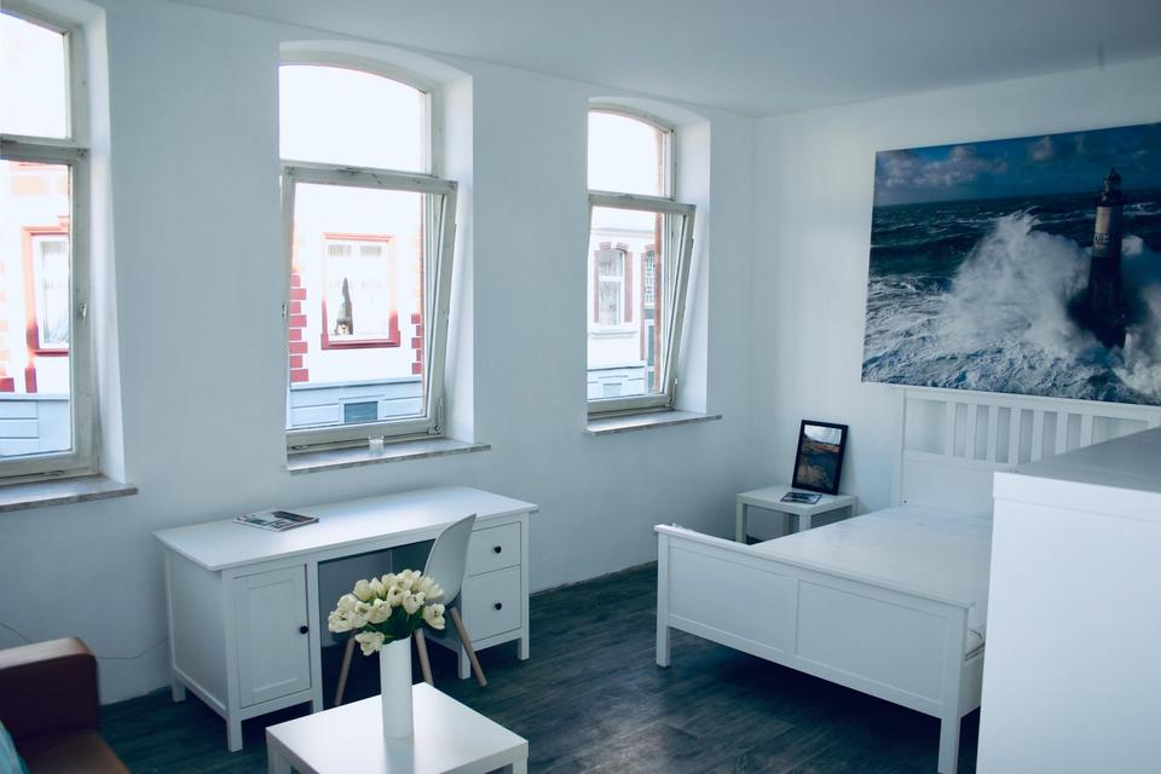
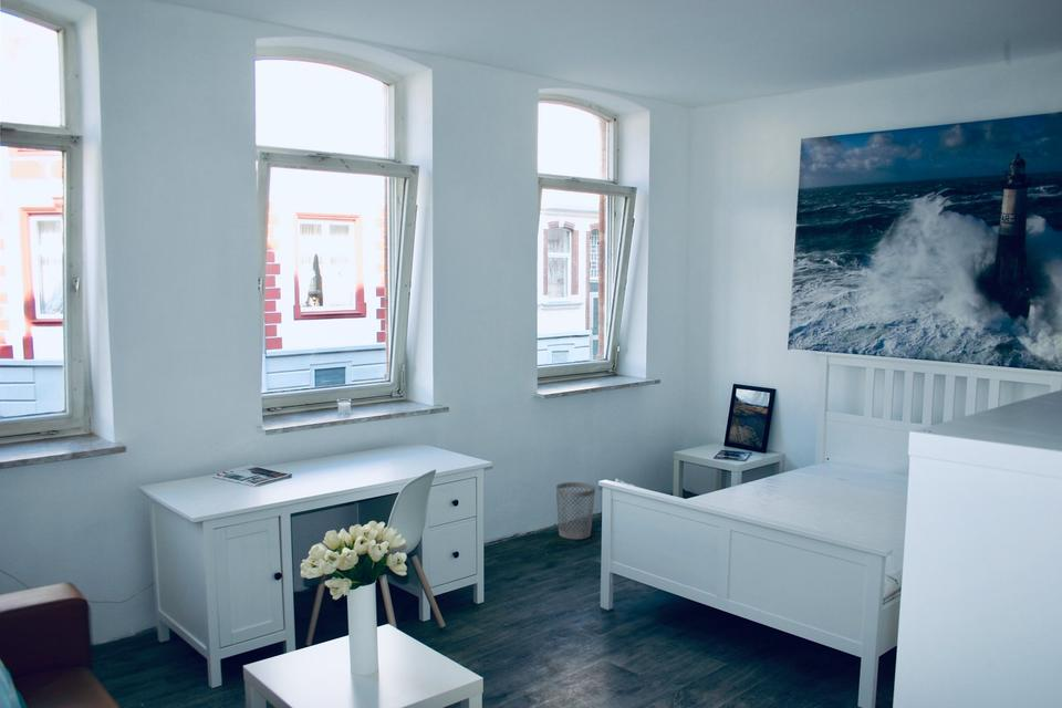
+ wastebasket (574, 510)
